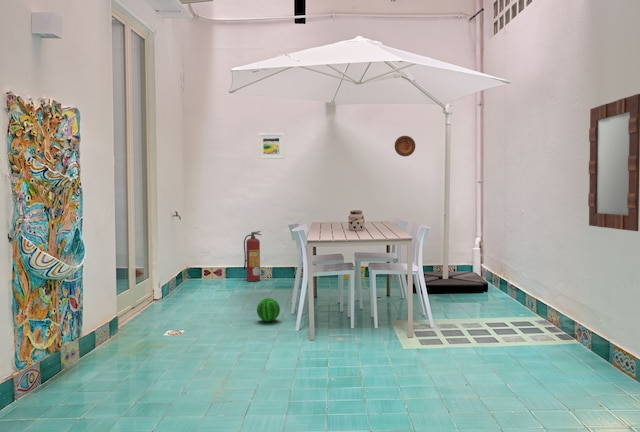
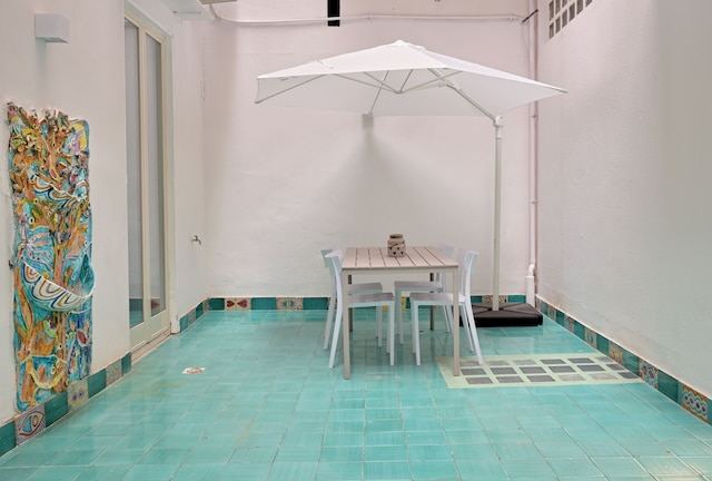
- ball (268, 309)
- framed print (271, 146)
- fire extinguisher (252, 255)
- decorative plate (404, 146)
- home mirror (612, 165)
